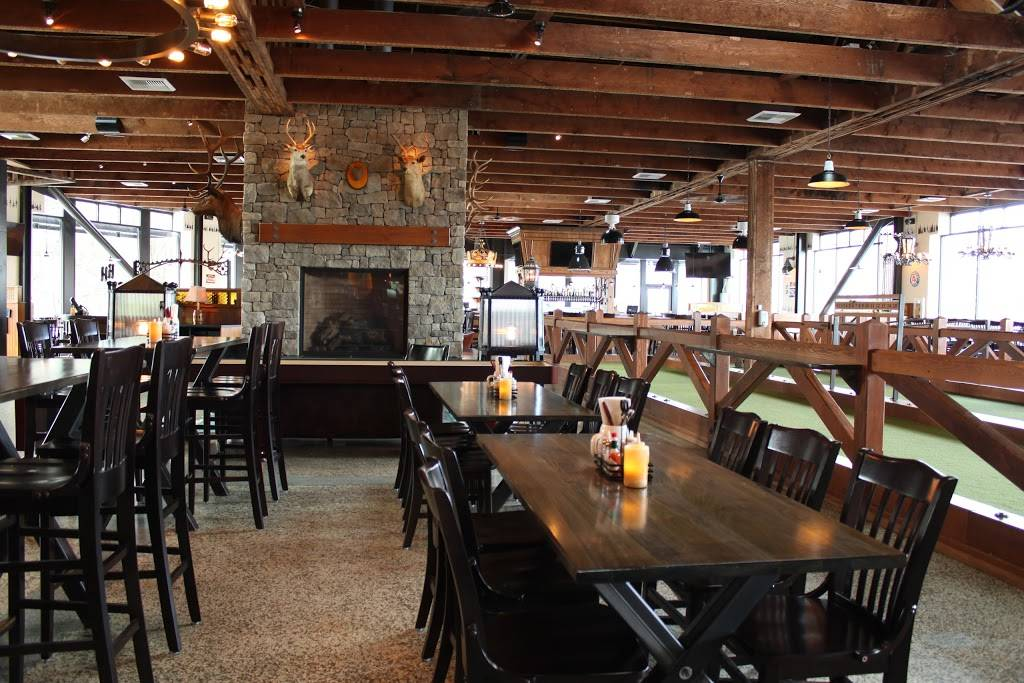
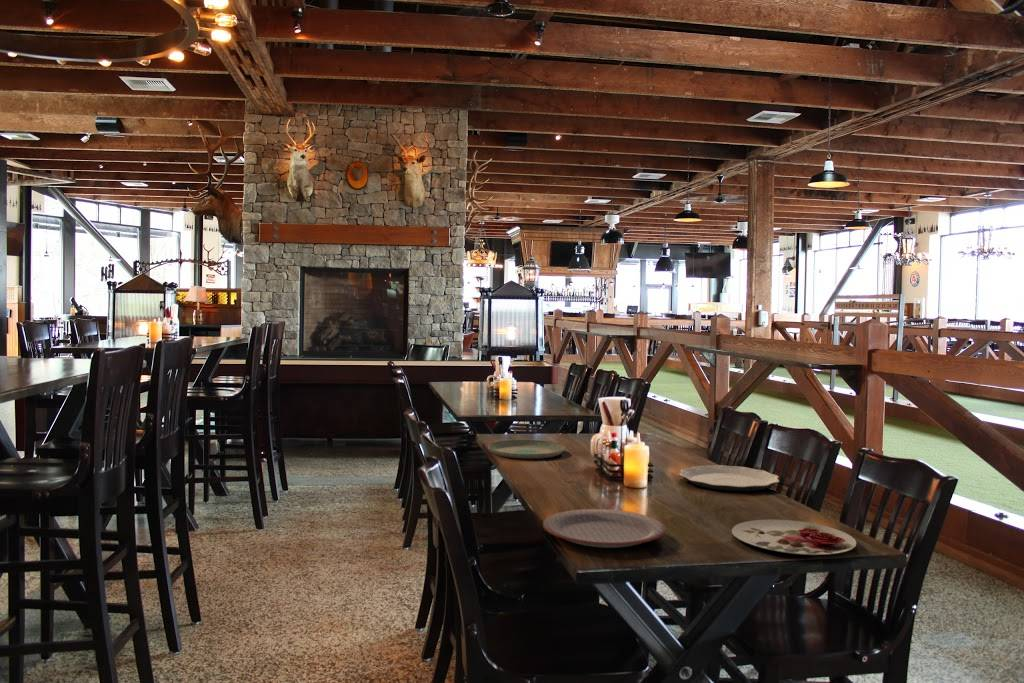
+ plate (603, 529)
+ plate (792, 535)
+ plate (526, 449)
+ plate (728, 478)
